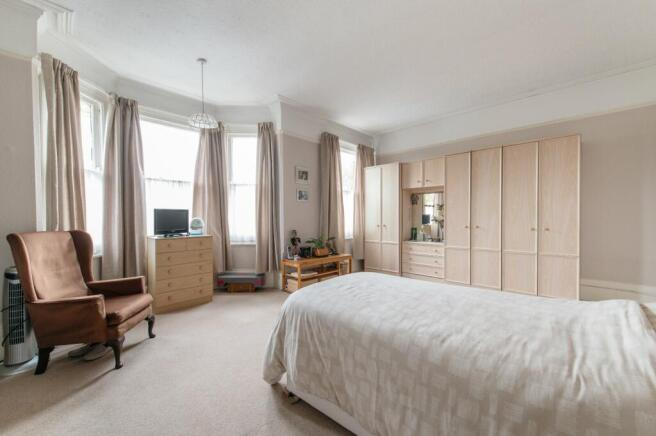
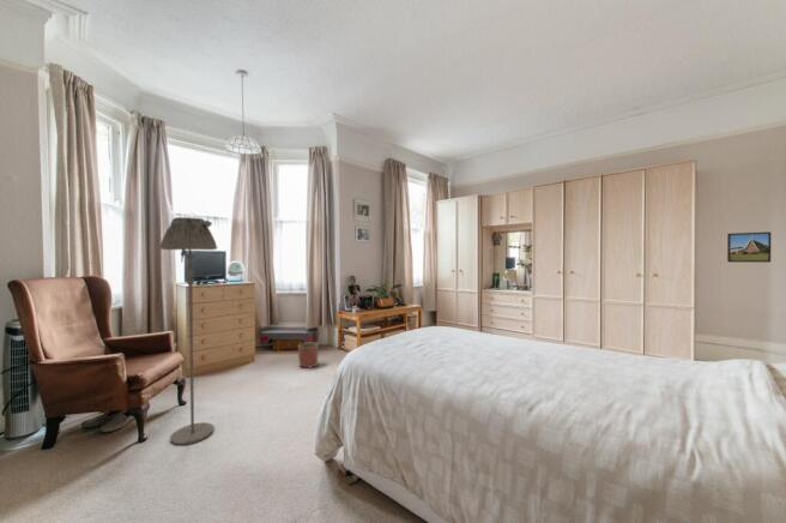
+ planter (308, 354)
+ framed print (748, 247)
+ floor lamp (191, 326)
